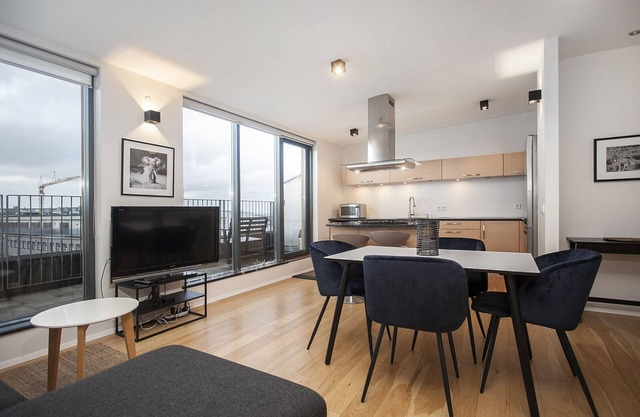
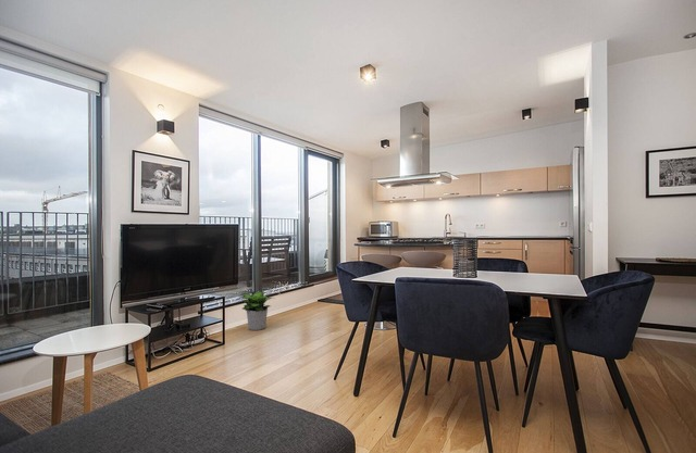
+ potted plant (257, 311)
